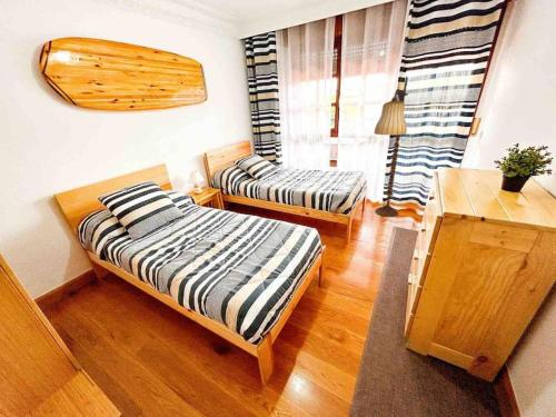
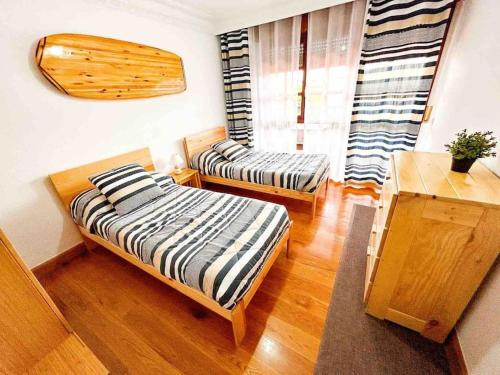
- floor lamp (393, 157)
